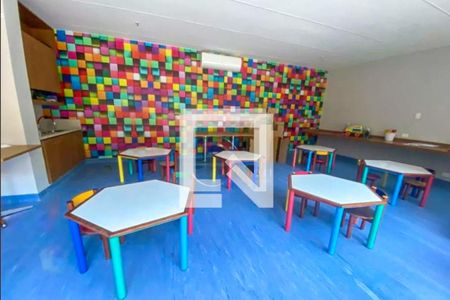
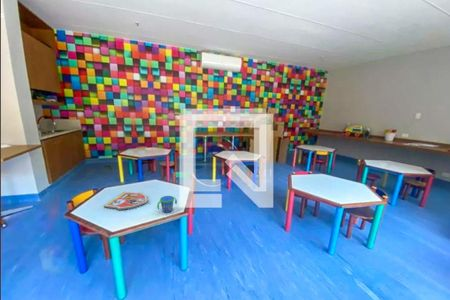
+ snack cup (167, 204)
+ knob puzzle (130, 198)
